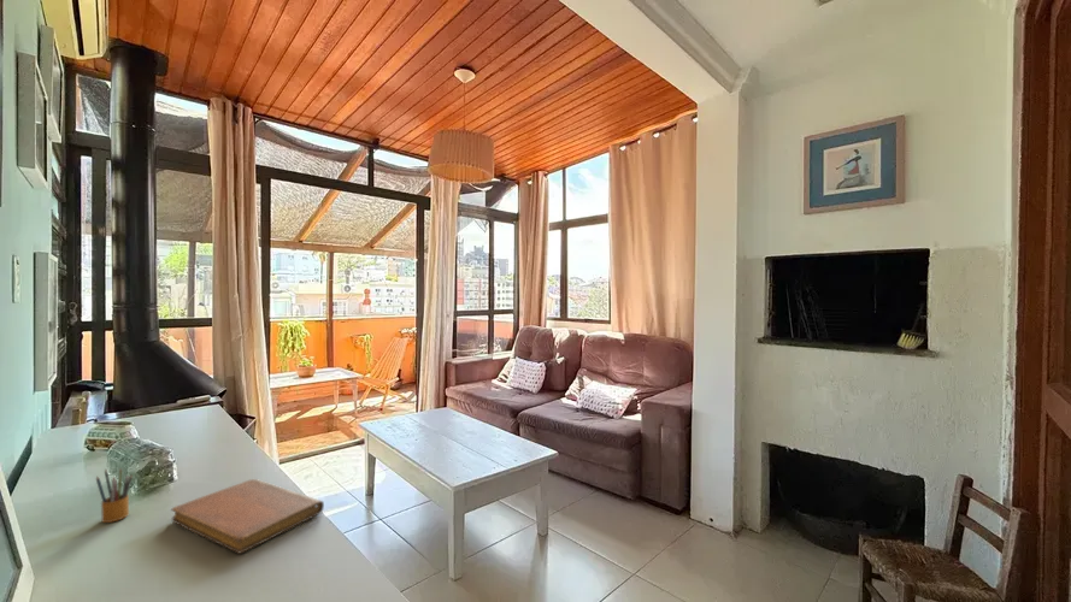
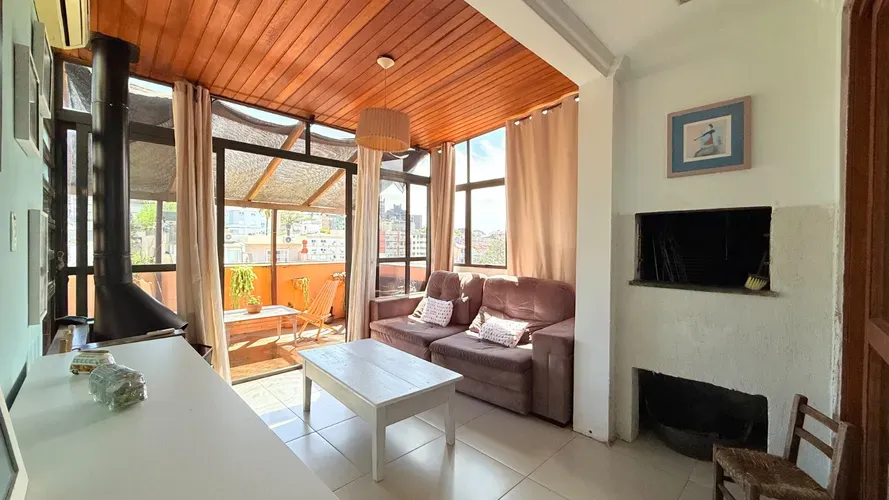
- notebook (248, 509)
- pencil box (113, 494)
